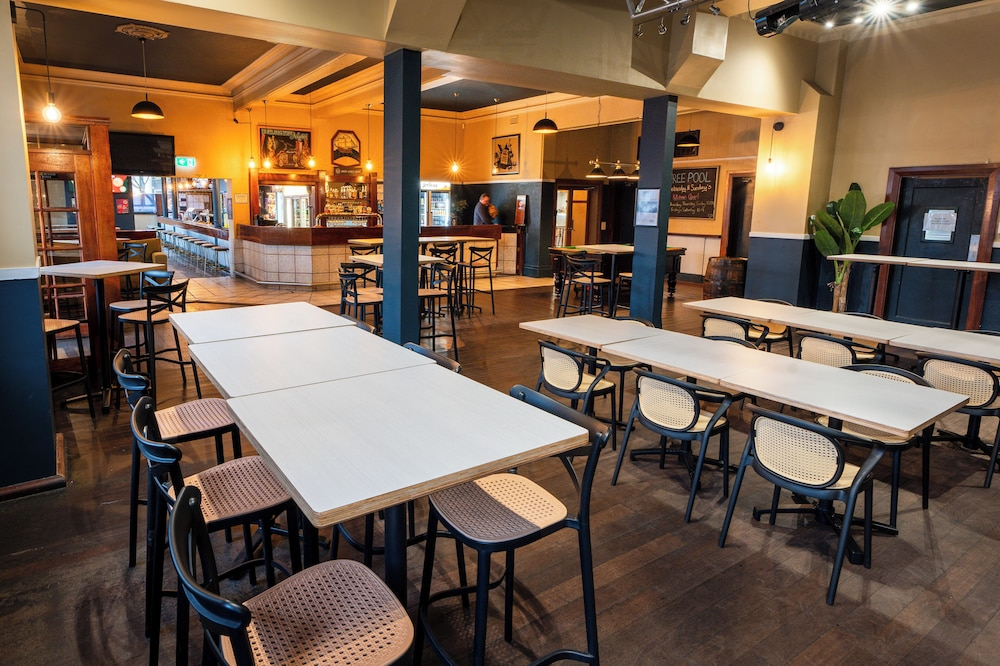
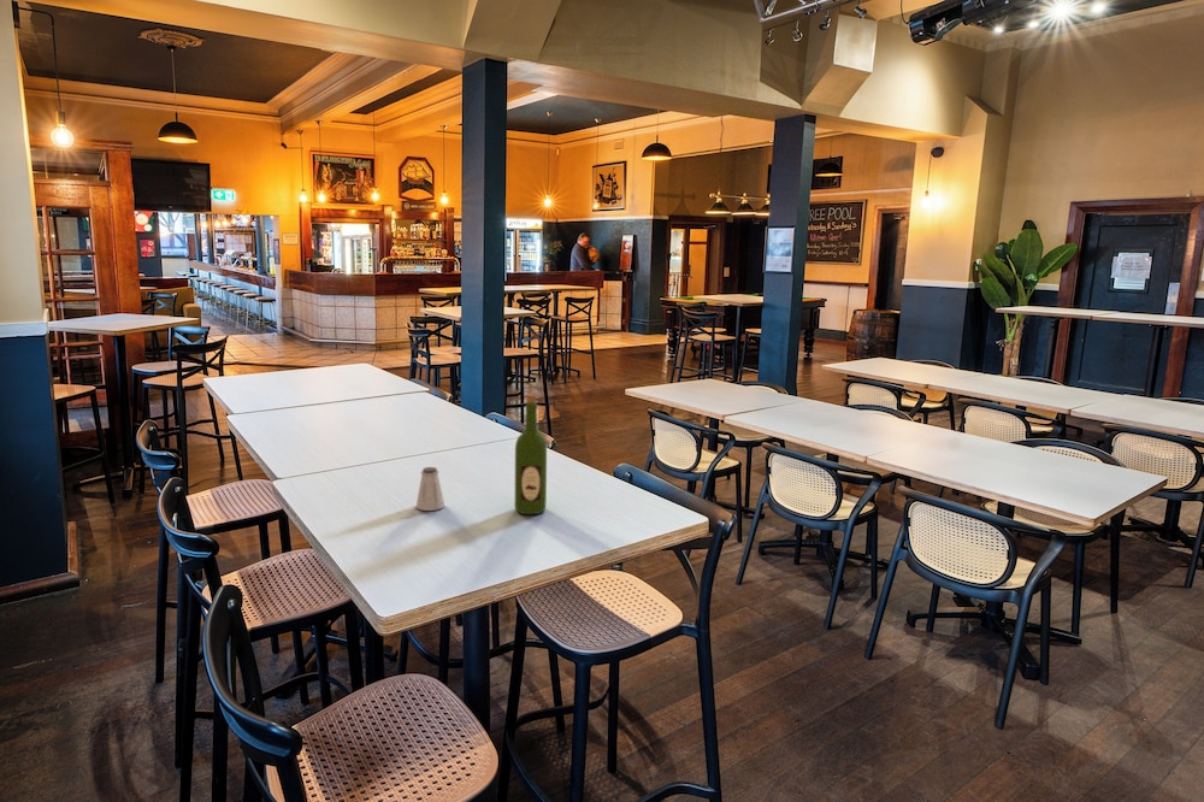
+ wine bottle (530, 453)
+ saltshaker (430, 486)
